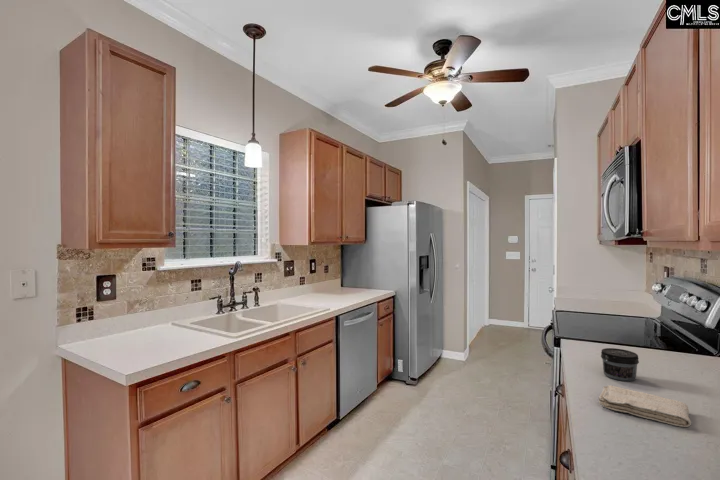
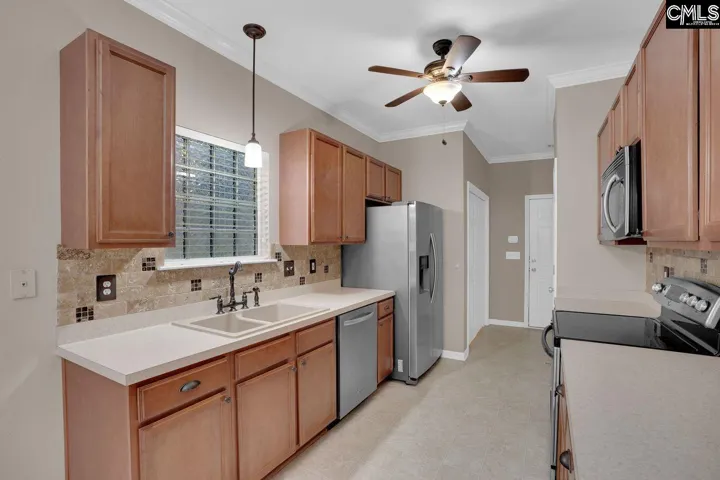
- jar (619, 364)
- washcloth (642, 403)
